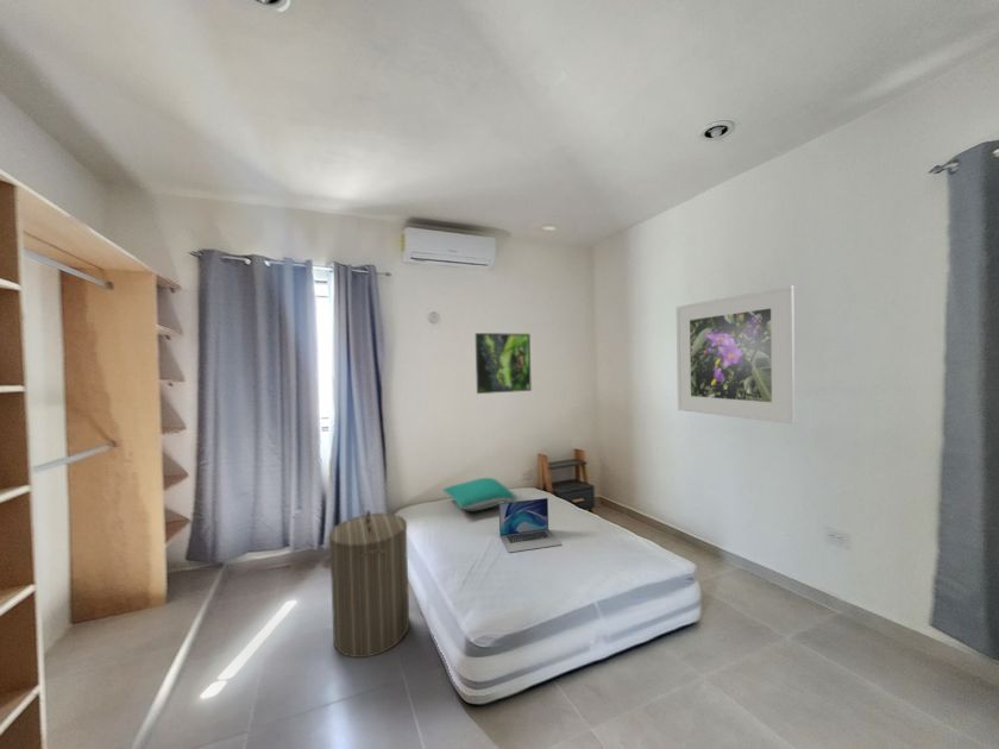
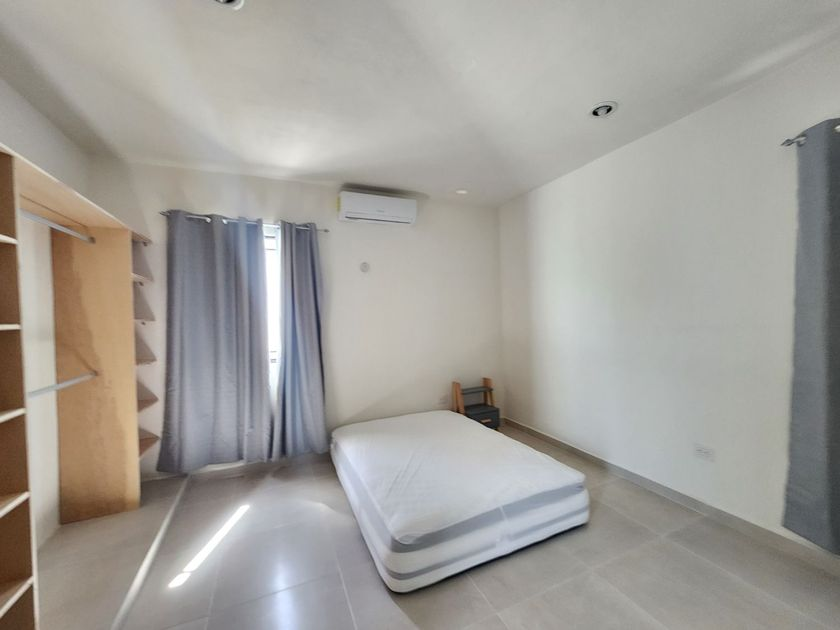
- pillow (478, 493)
- laptop (529, 523)
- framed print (503, 363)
- laundry hamper (370, 571)
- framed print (727, 357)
